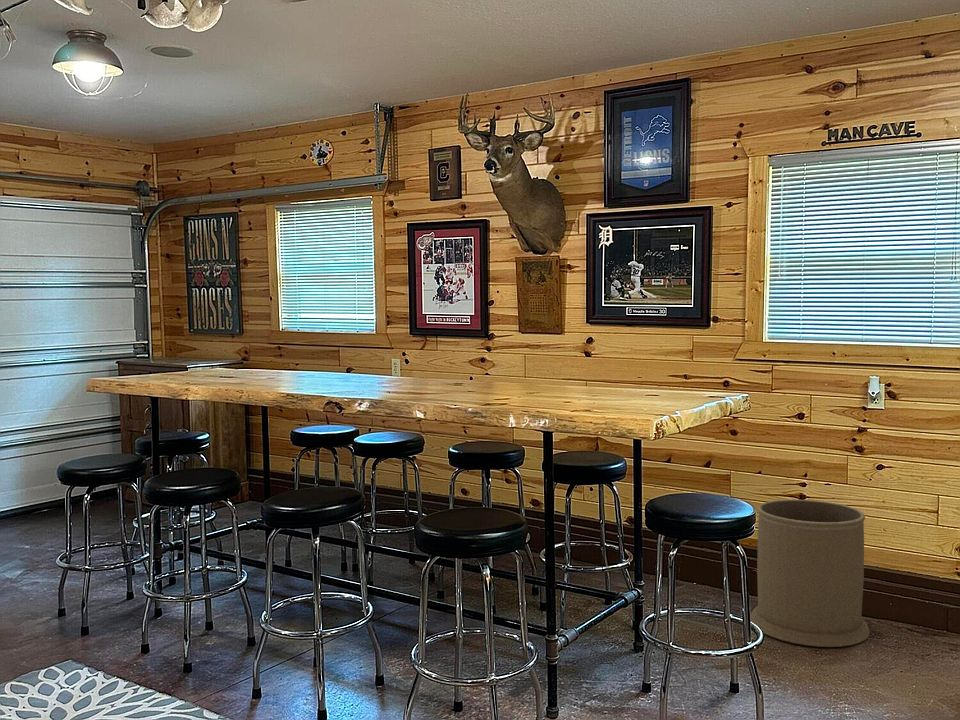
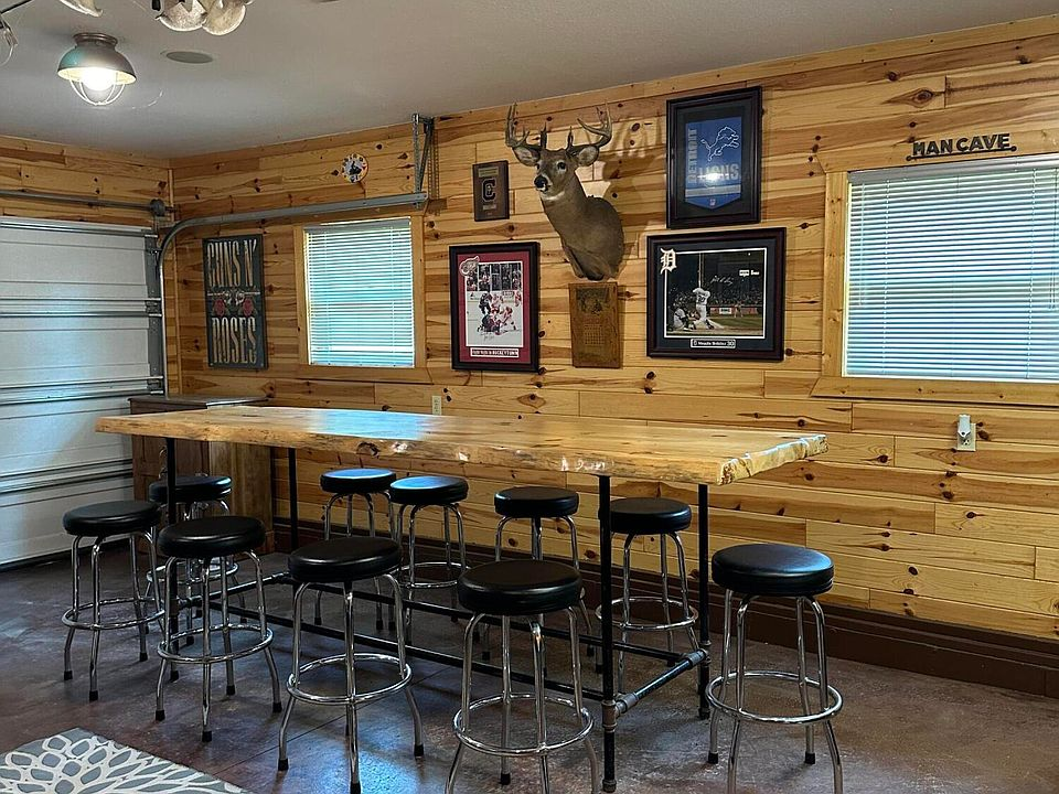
- trash can (809, 568)
